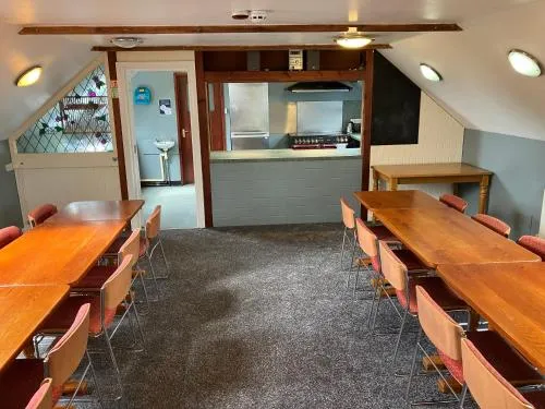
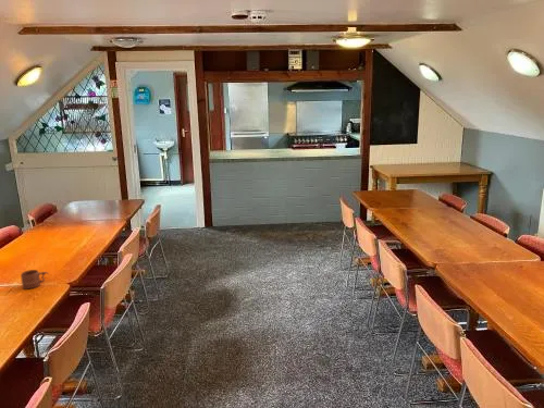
+ mug (35, 279)
